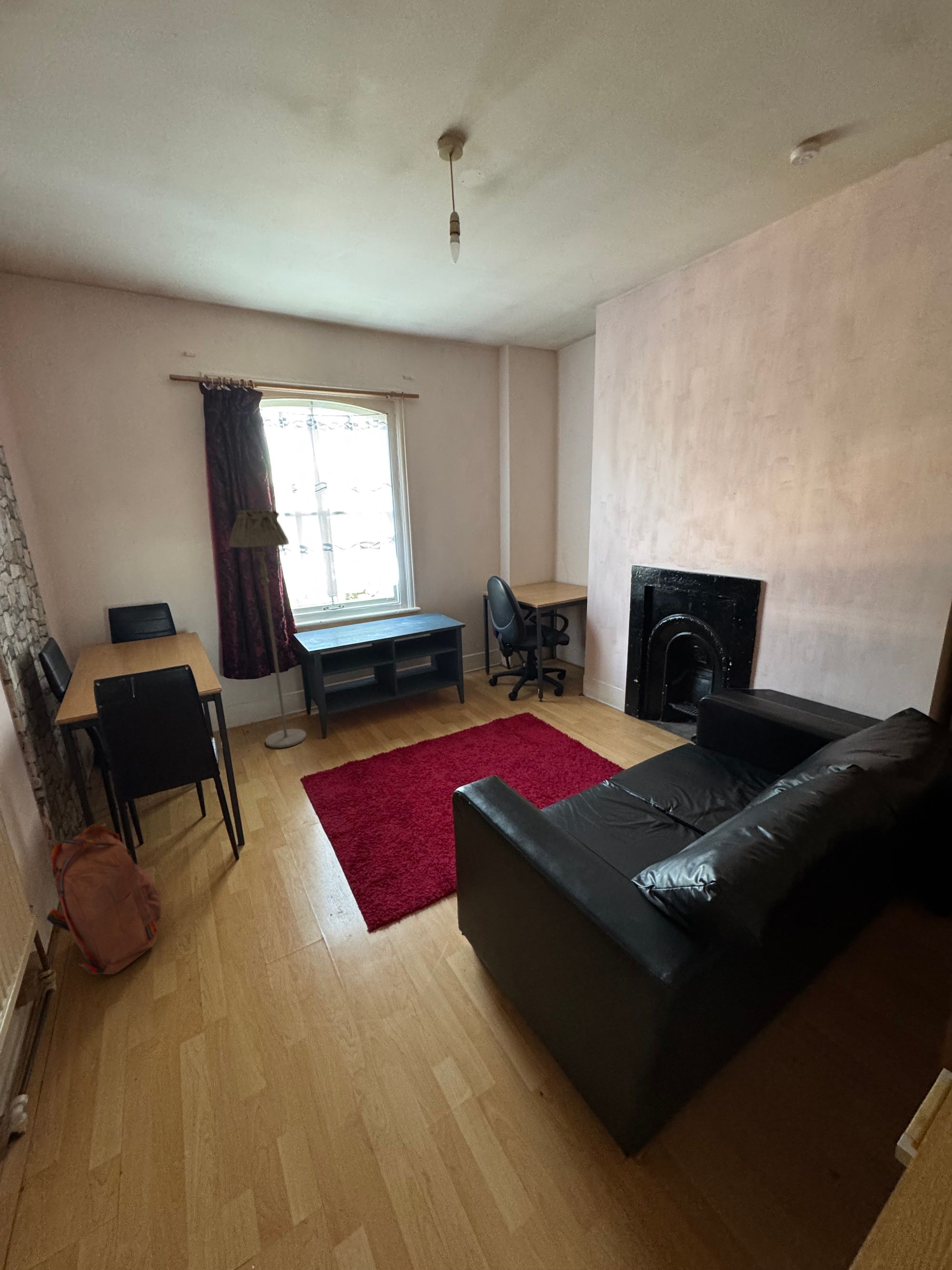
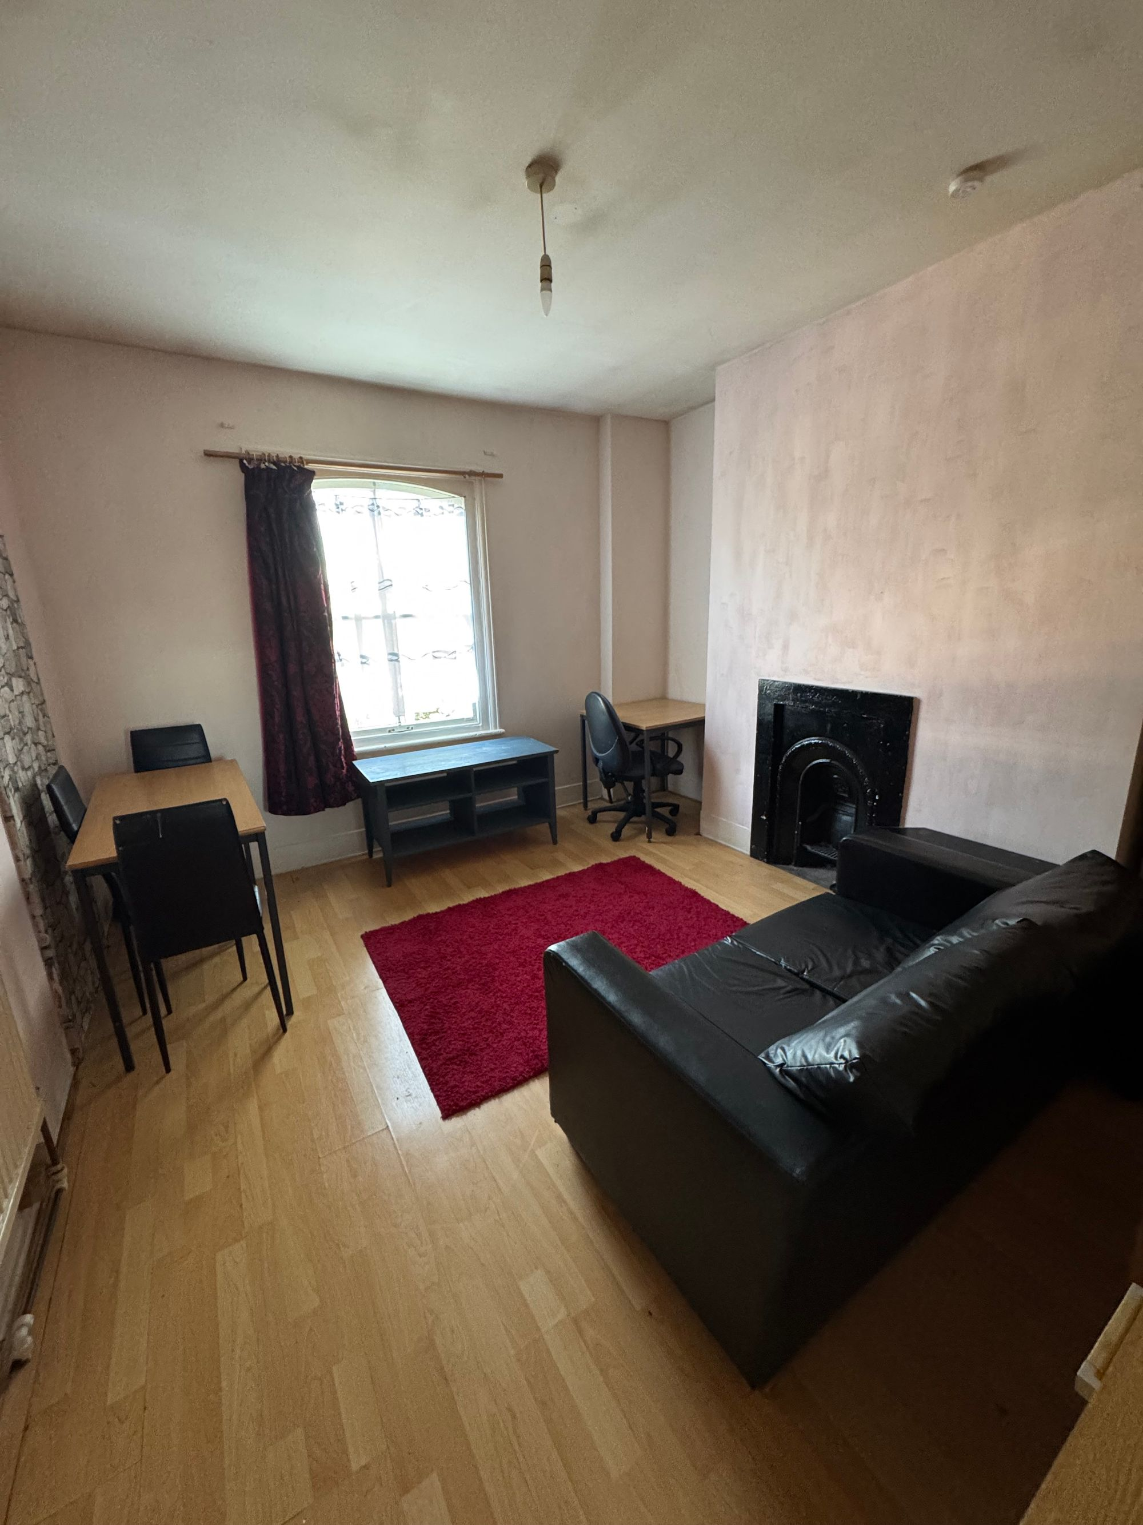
- backpack (98, 894)
- floor lamp (271, 631)
